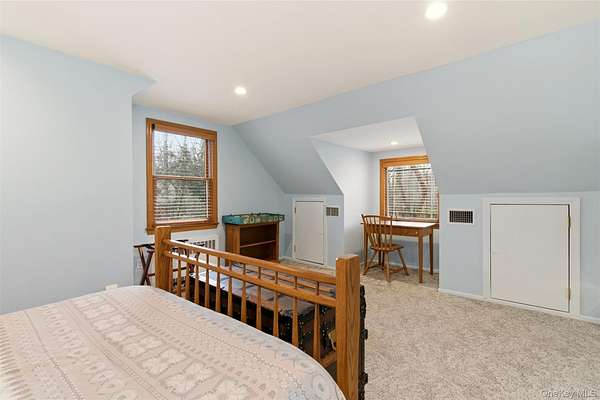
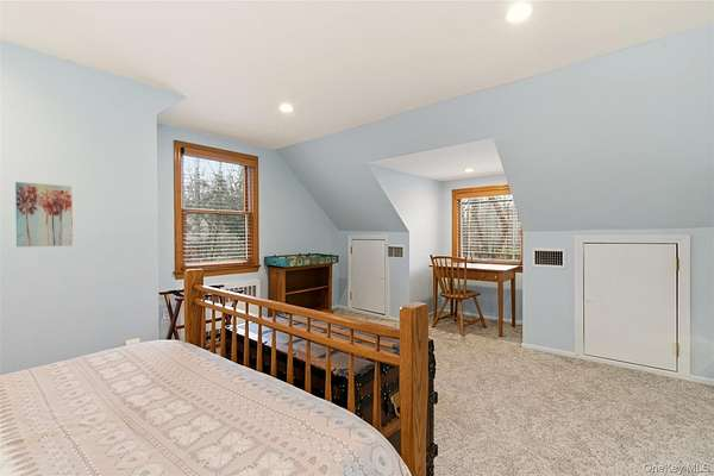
+ wall art (45, 214)
